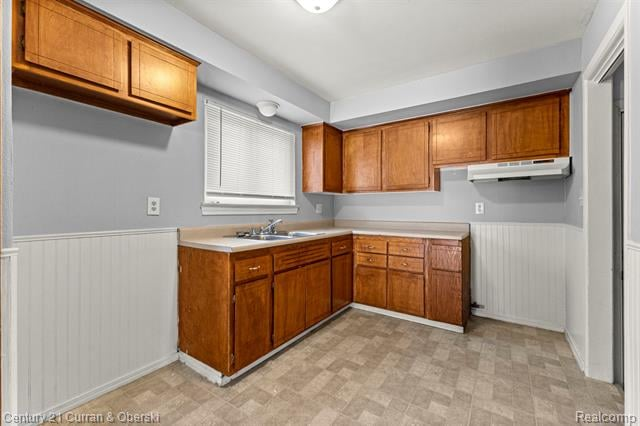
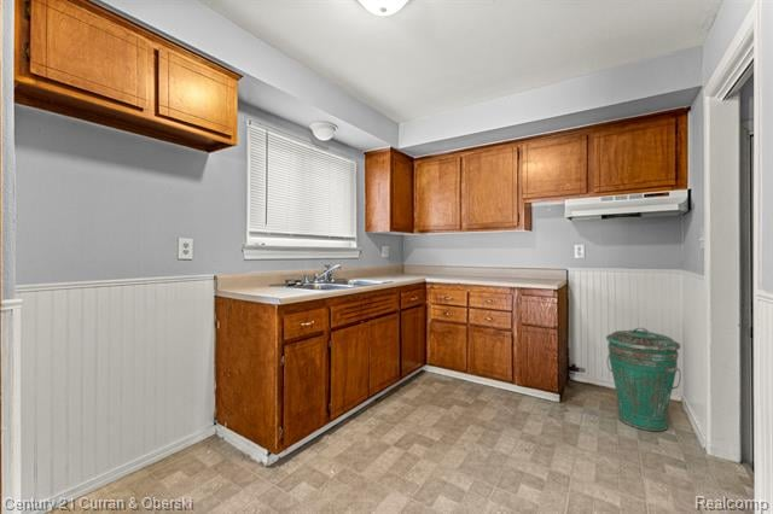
+ trash can (641, 374)
